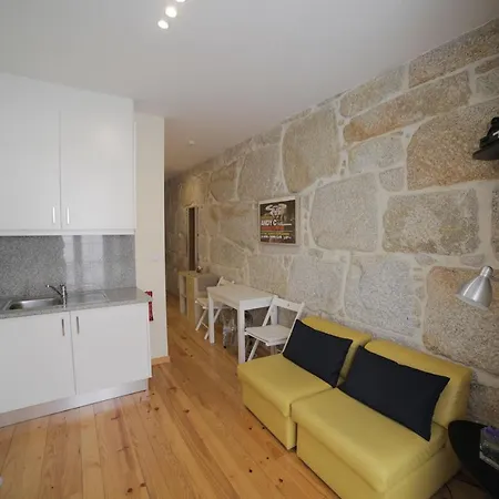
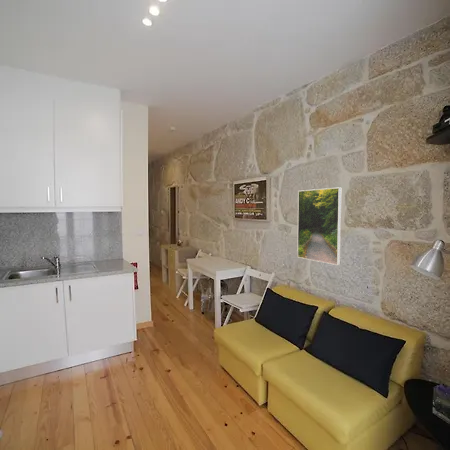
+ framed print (317, 225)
